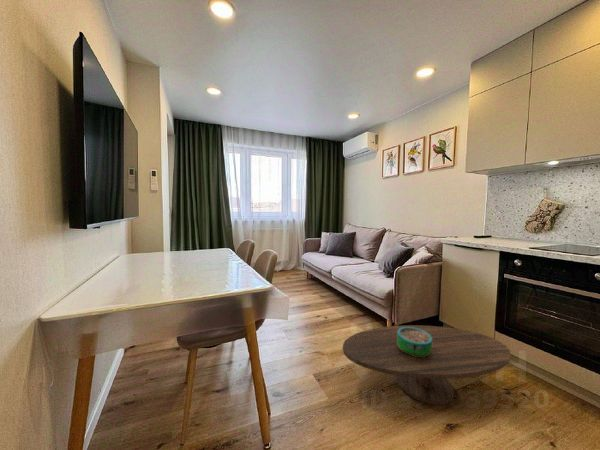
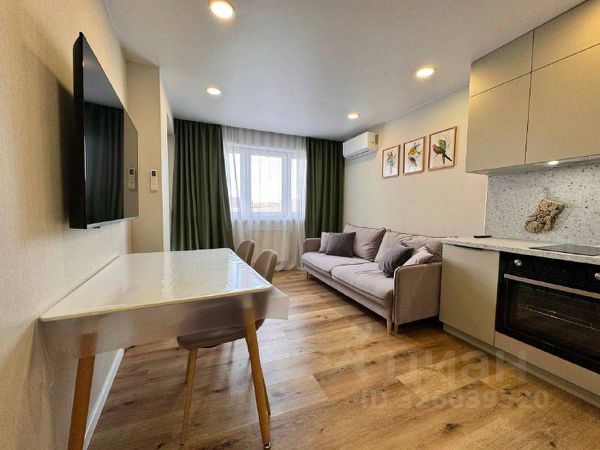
- decorative bowl (413, 341)
- coffee table (424, 365)
